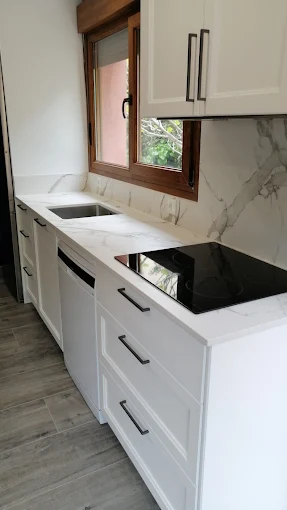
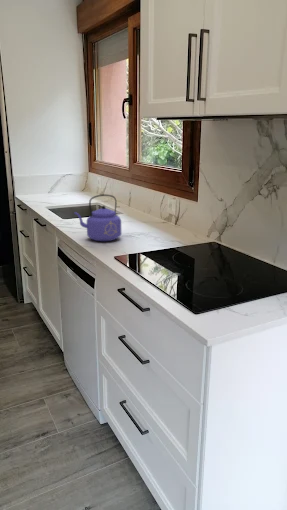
+ kettle (97, 217)
